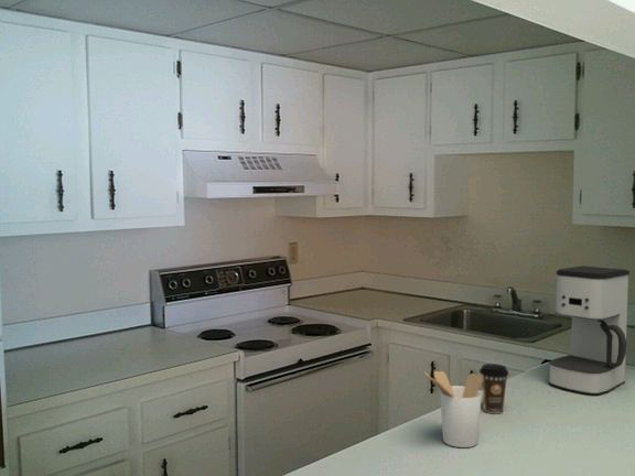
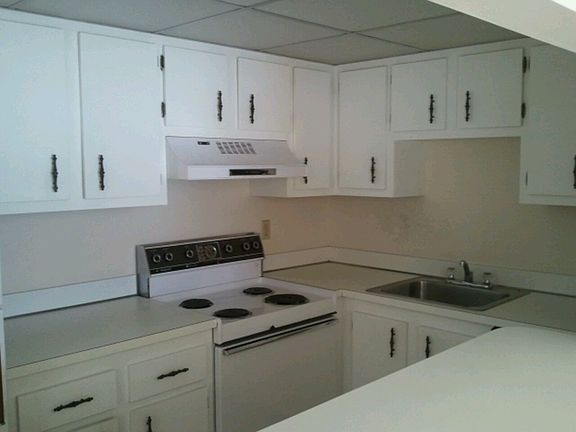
- coffee maker (592, 327)
- utensil holder (452, 405)
- coffee cup (493, 388)
